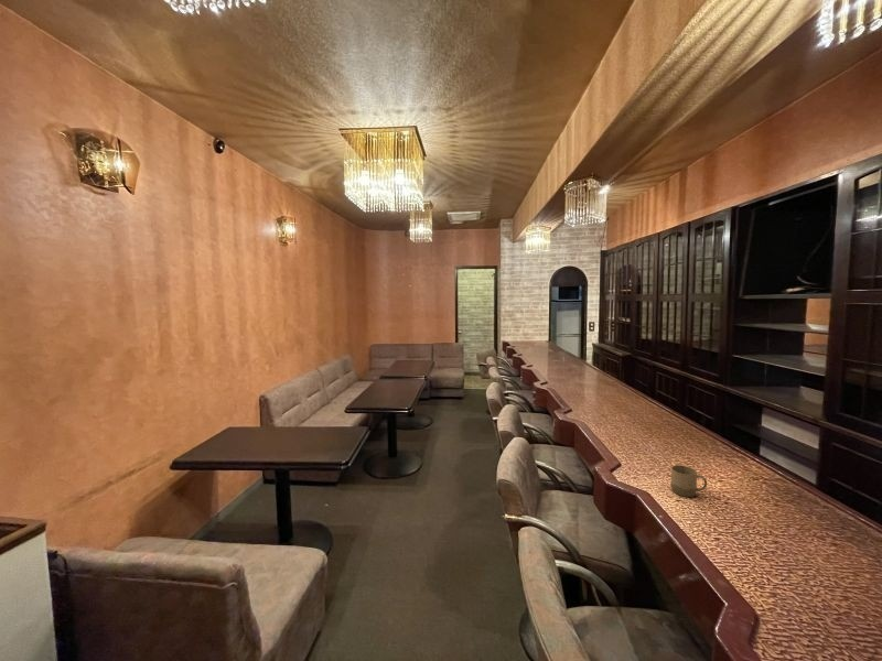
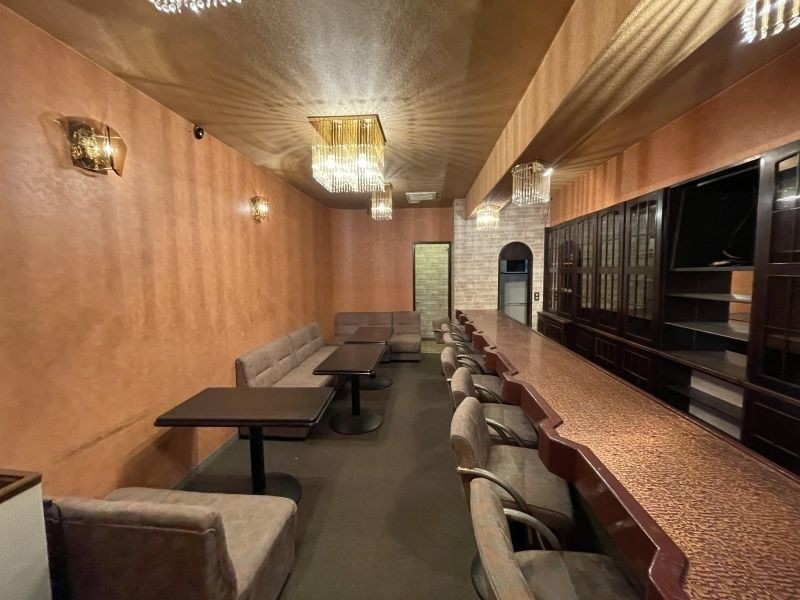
- cup (688, 480)
